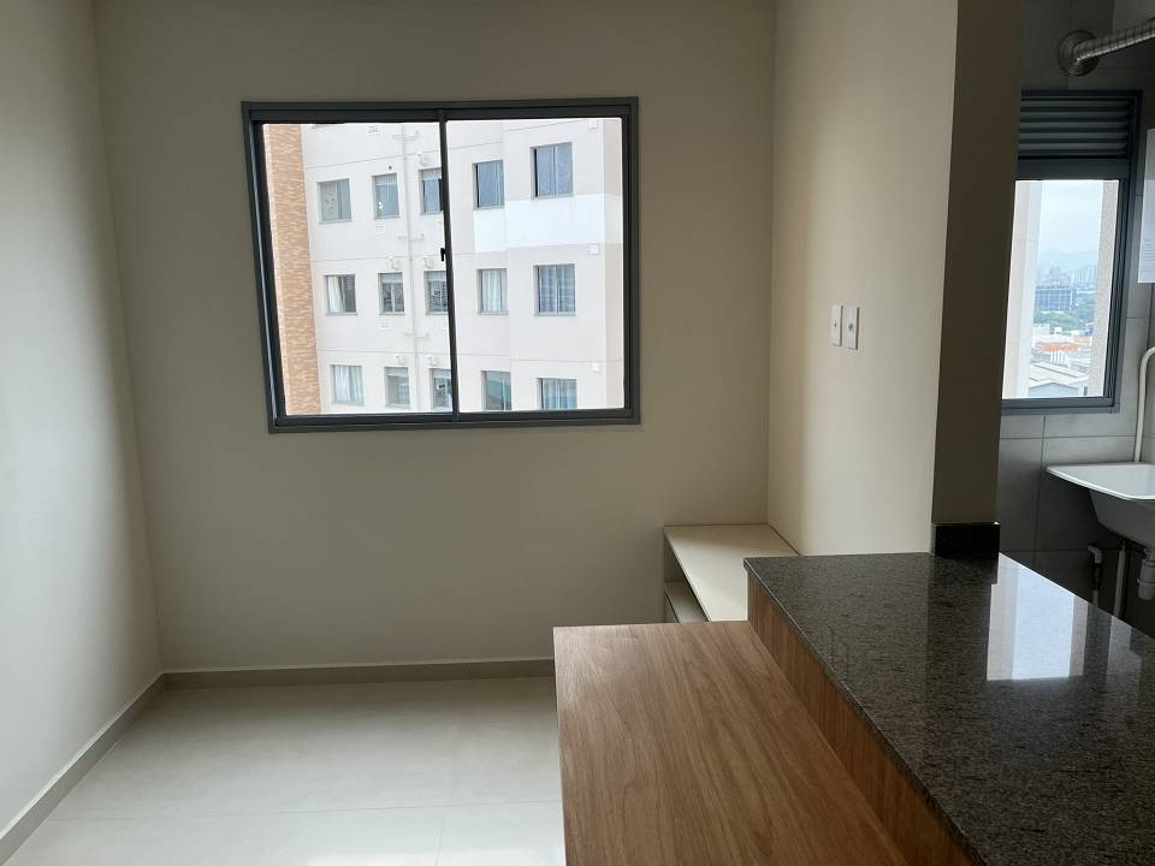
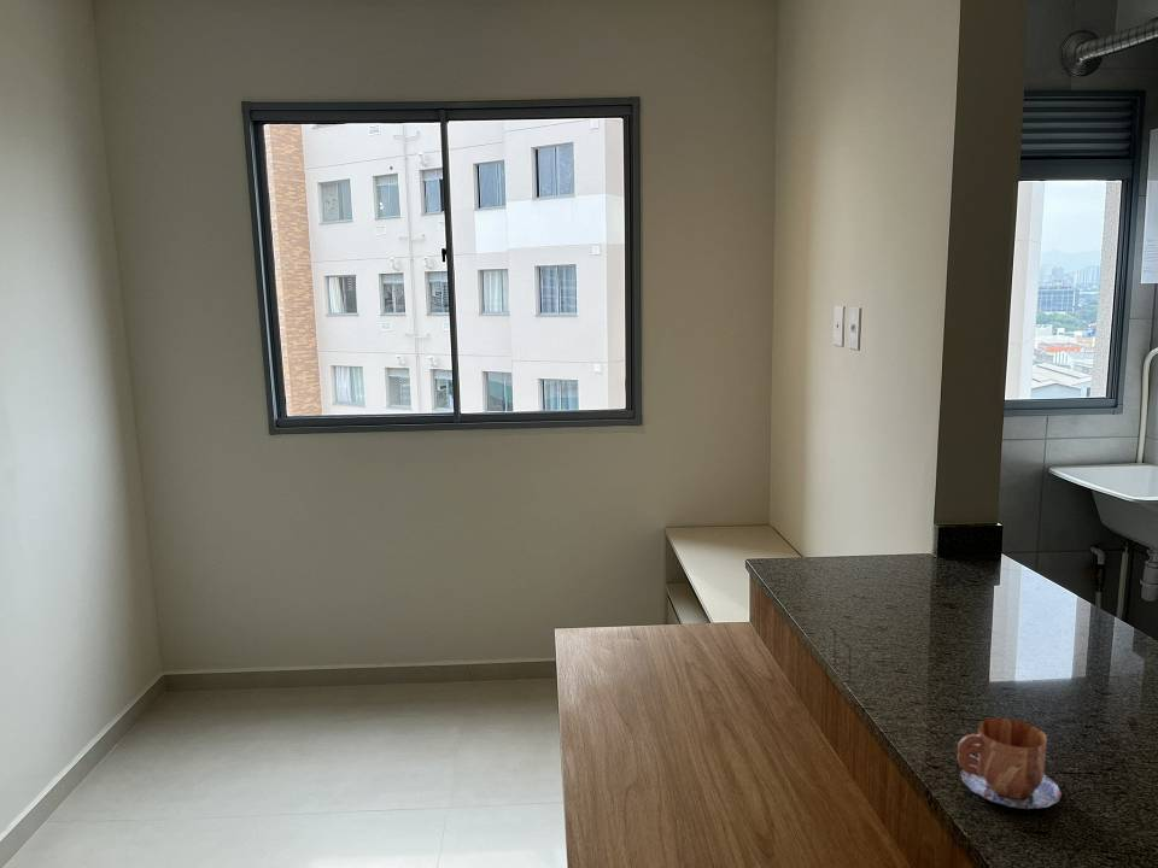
+ mug (1007, 761)
